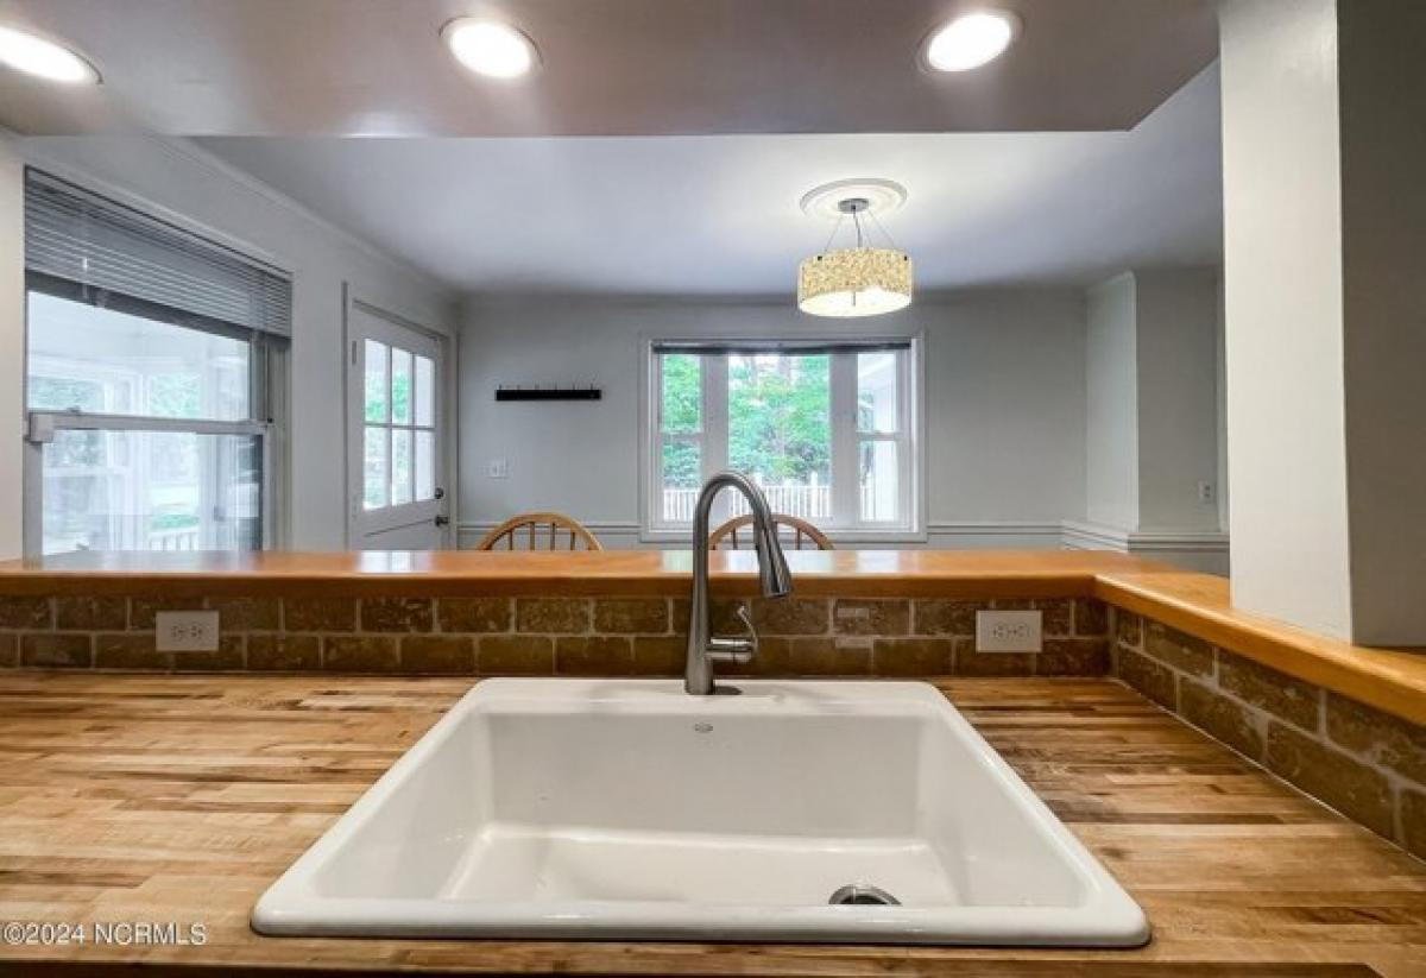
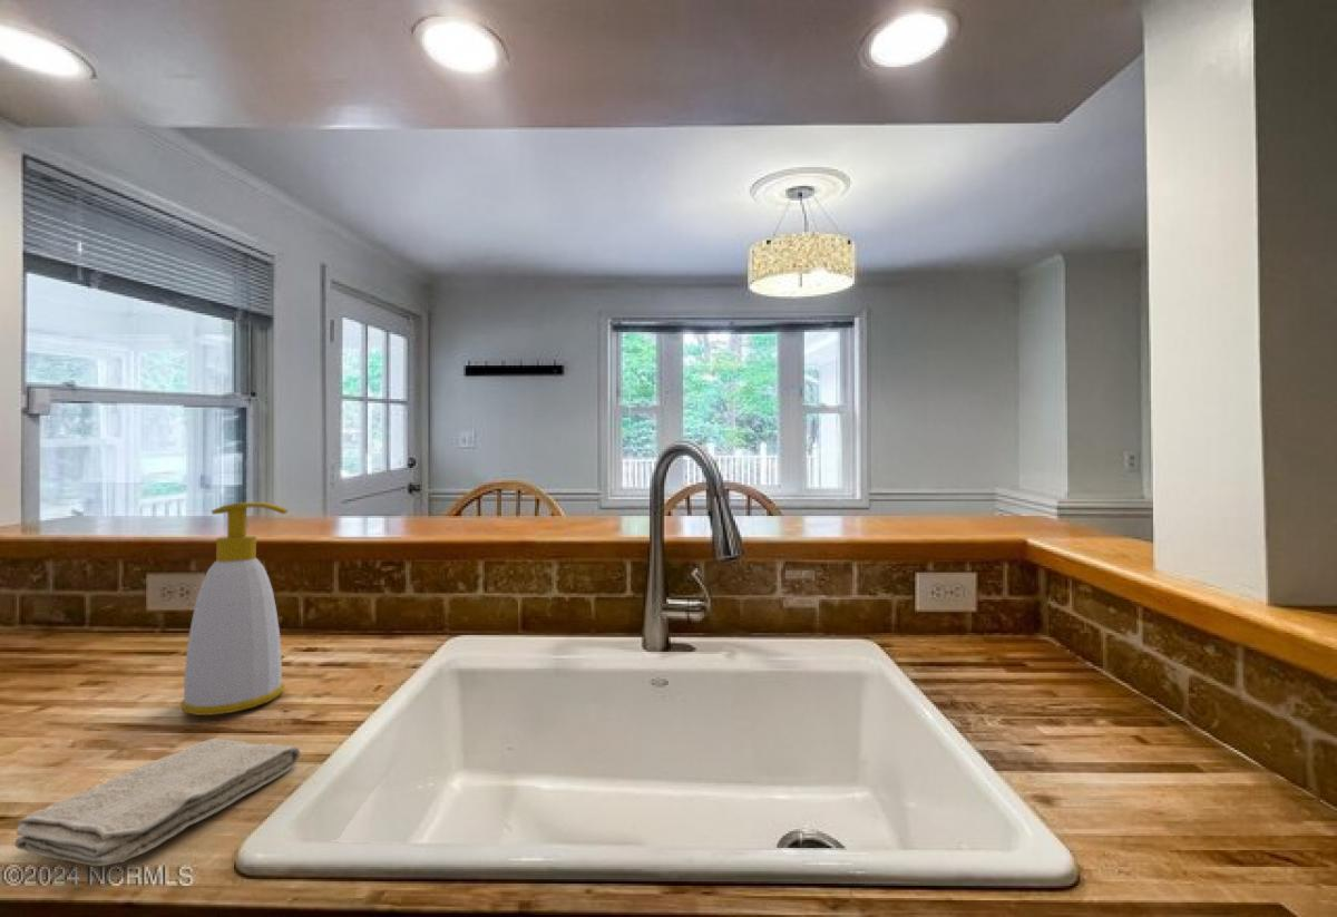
+ soap bottle (236, 601)
+ washcloth (170, 789)
